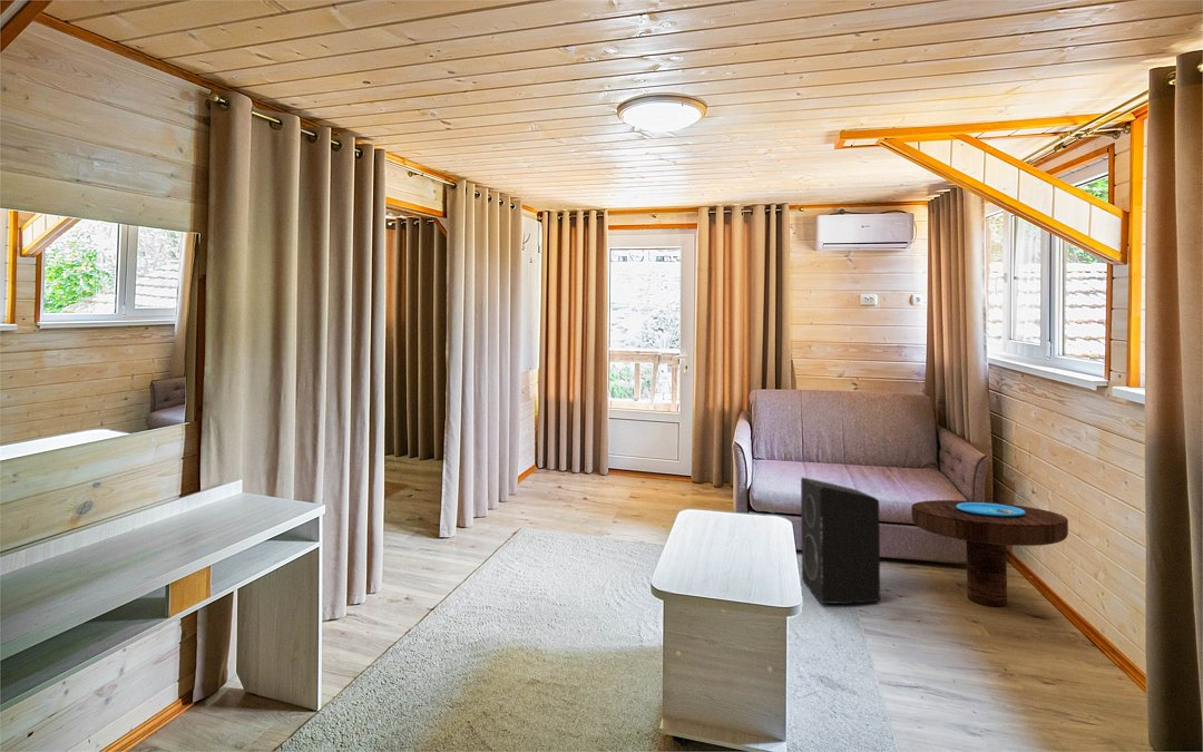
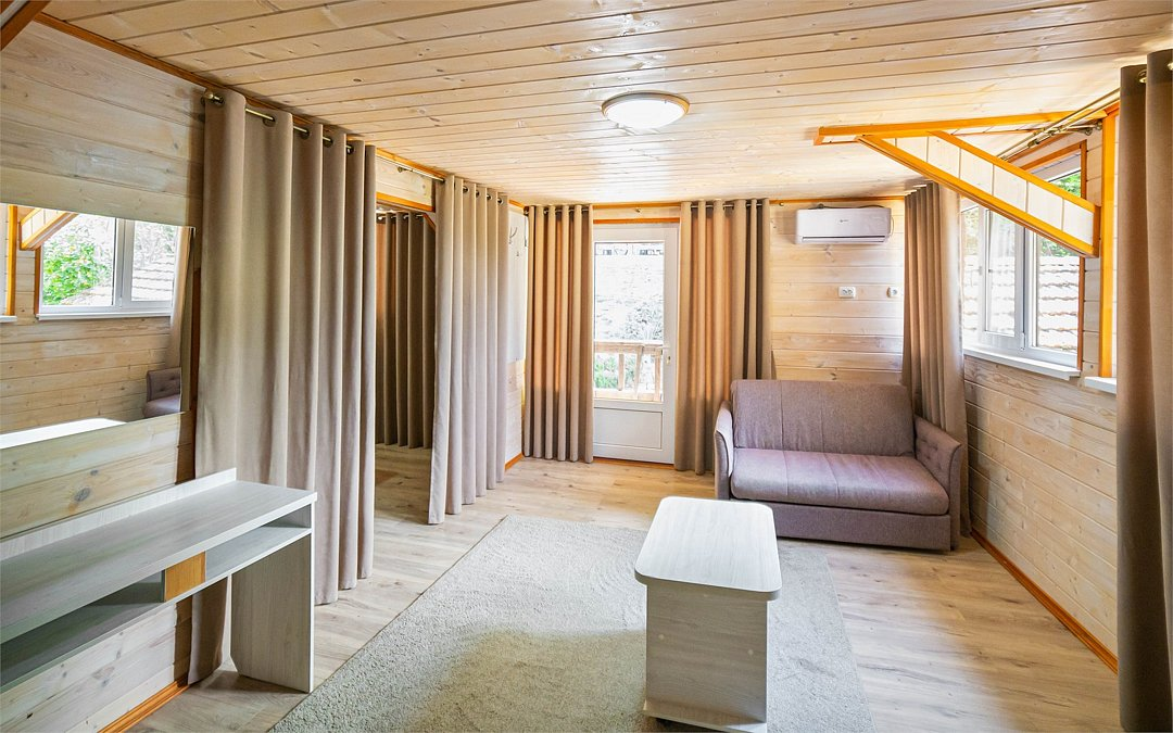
- speaker (840, 537)
- side table (986, 553)
